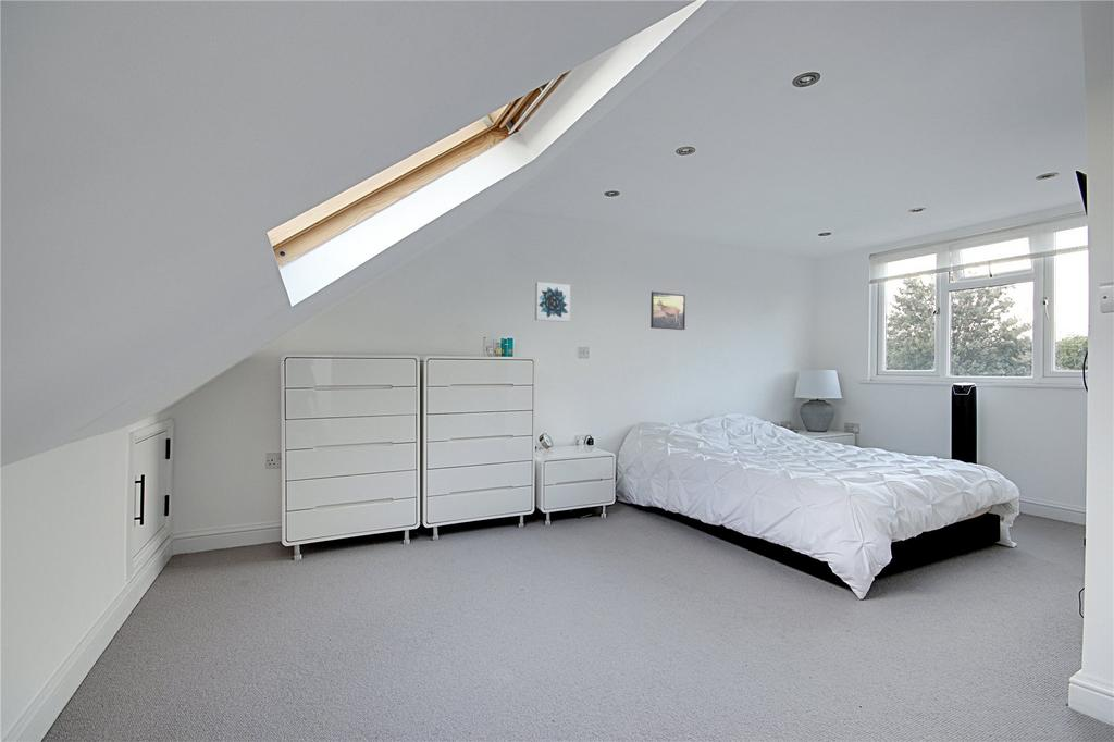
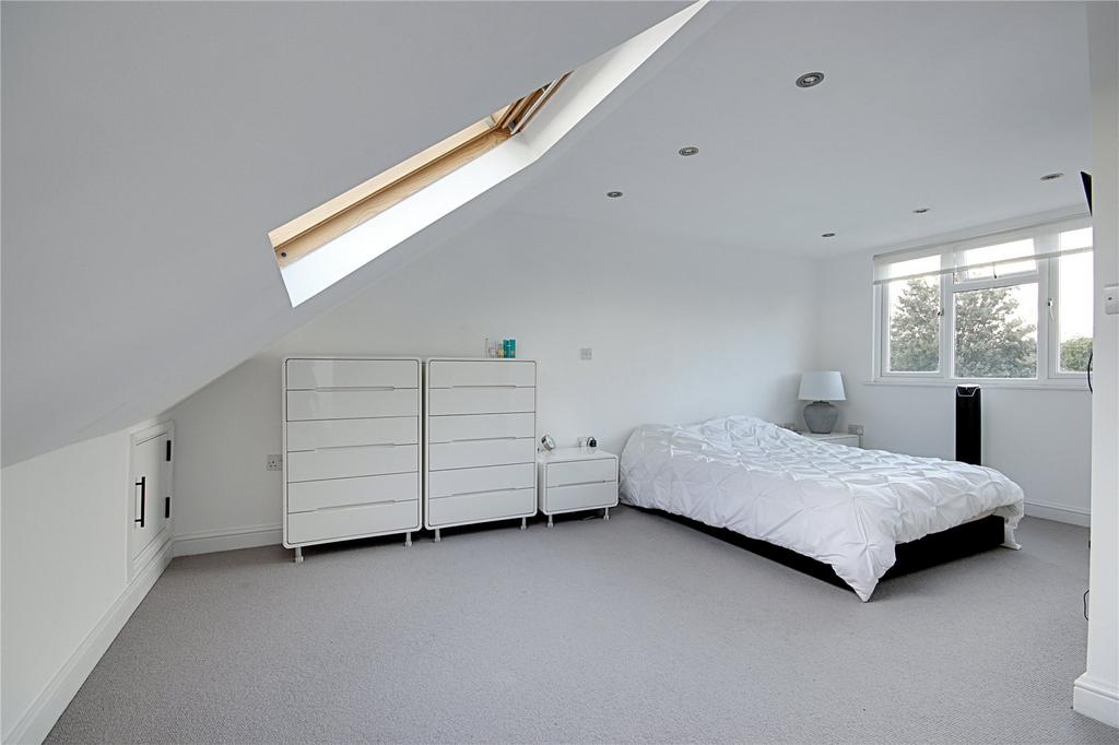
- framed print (668, 310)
- wall art (553, 301)
